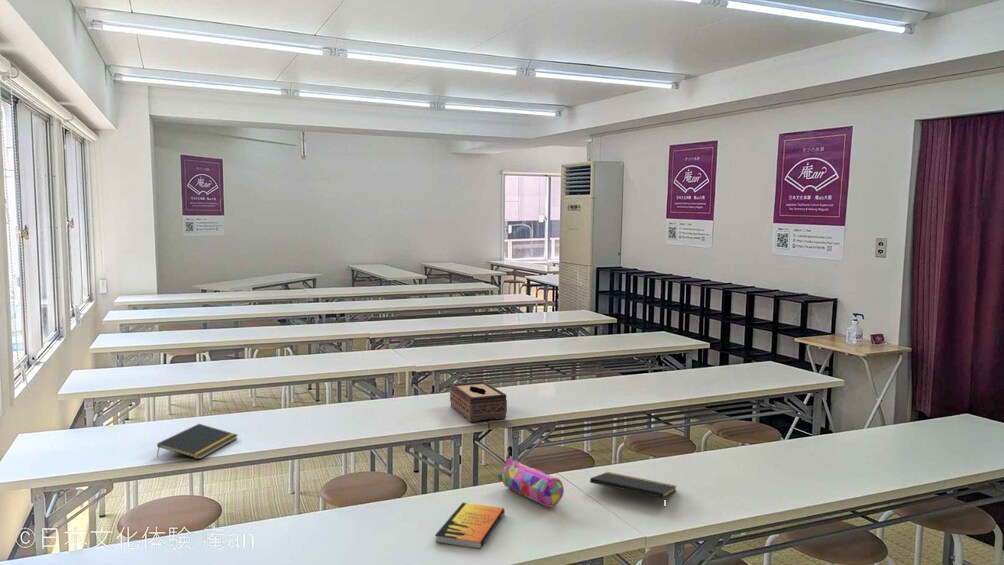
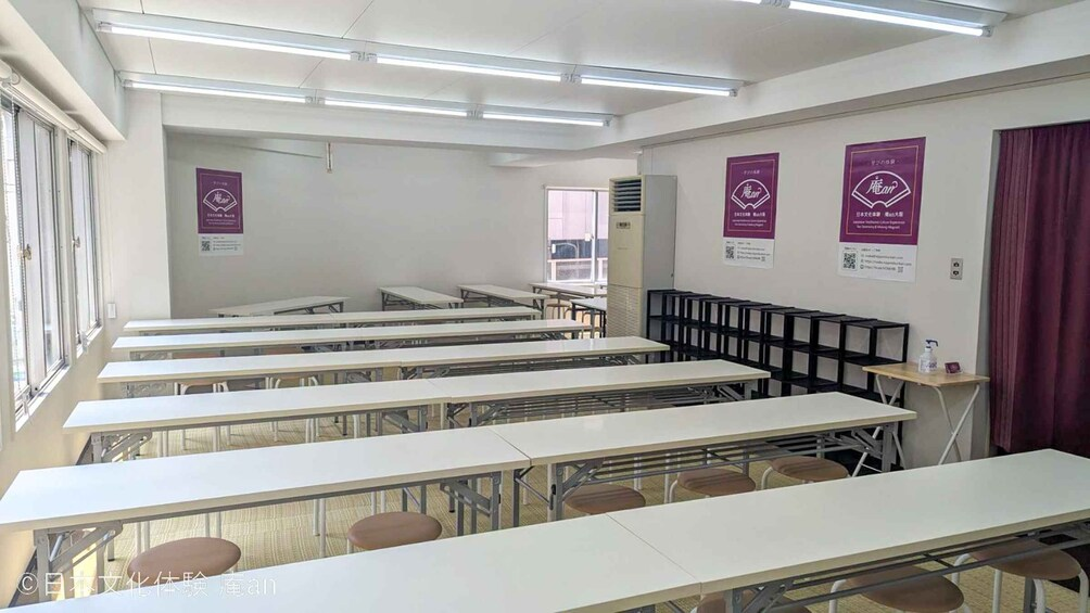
- notepad (633, 484)
- tissue box (477, 400)
- notepad (199, 440)
- pencil case (530, 482)
- book (471, 524)
